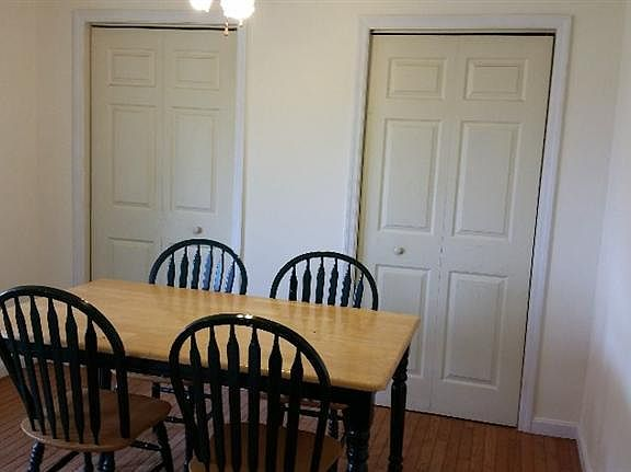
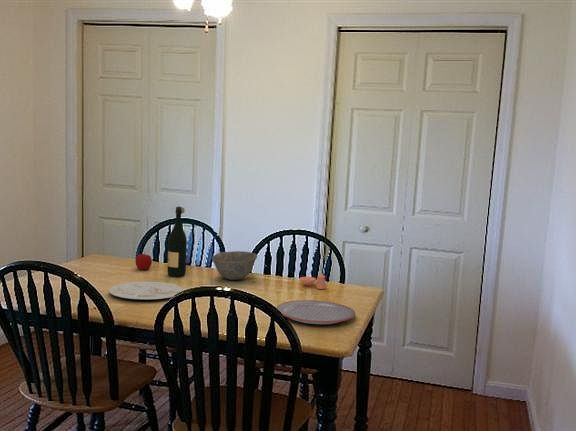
+ plate (315, 313)
+ bowl (234, 266)
+ wine bottle (177, 241)
+ bowl and vase set (312, 279)
+ plate (146, 291)
+ apple (143, 260)
